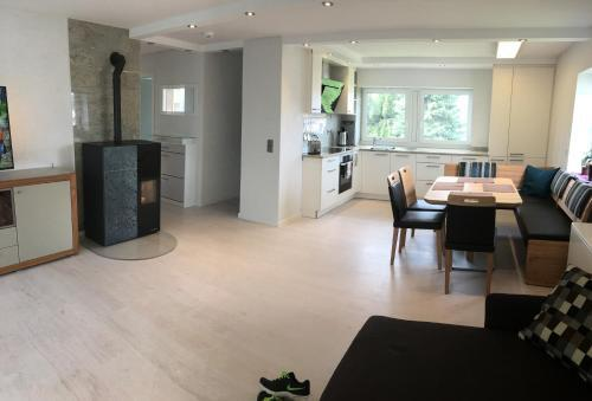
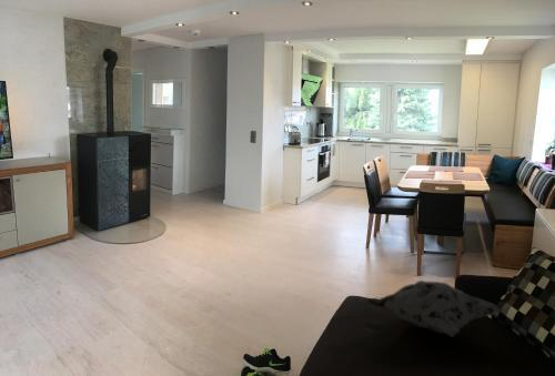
+ decorative pillow (432, 305)
